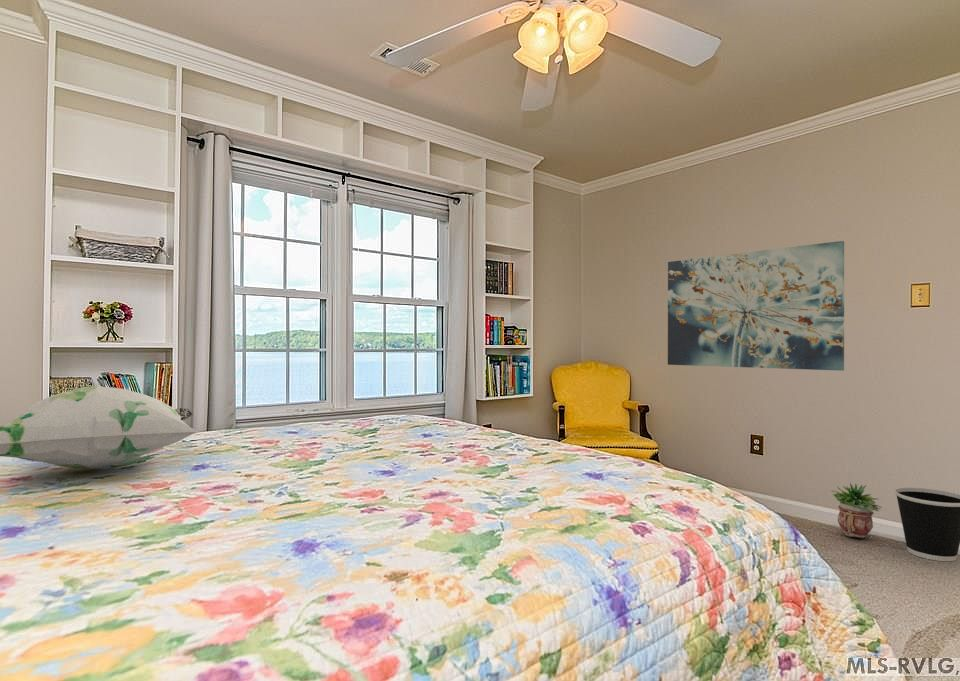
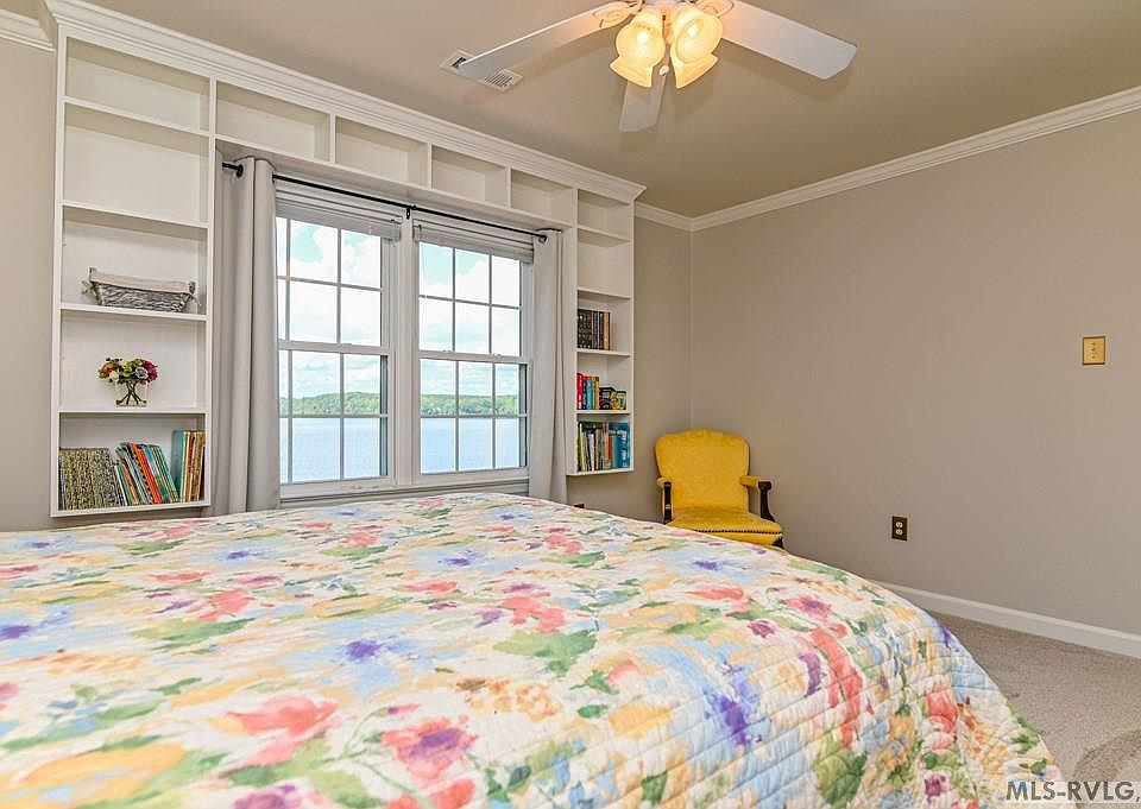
- wastebasket (931, 524)
- potted plant (855, 508)
- wall art (746, 310)
- decorative pillow (101, 426)
